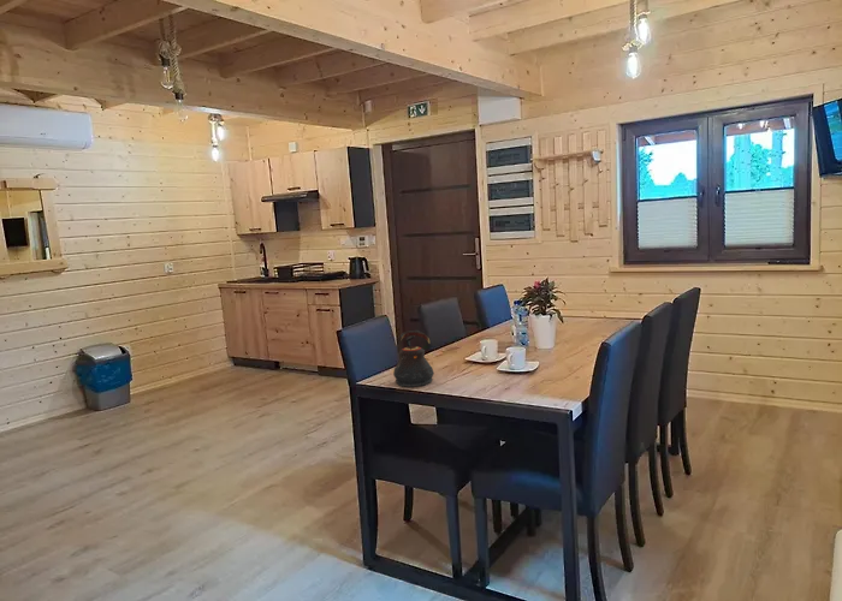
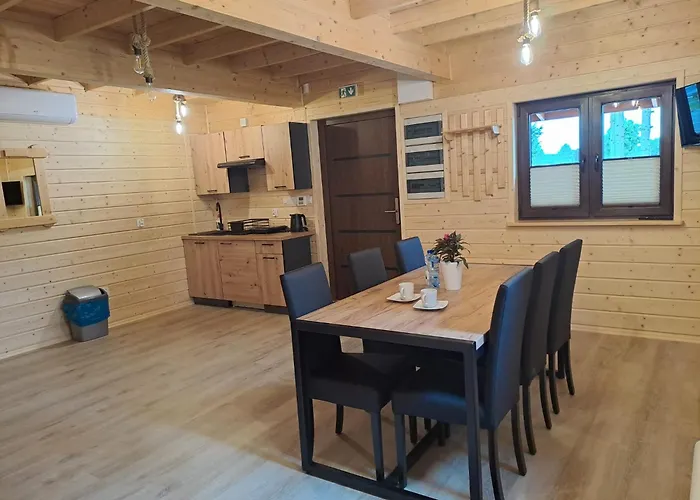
- teapot (413, 356)
